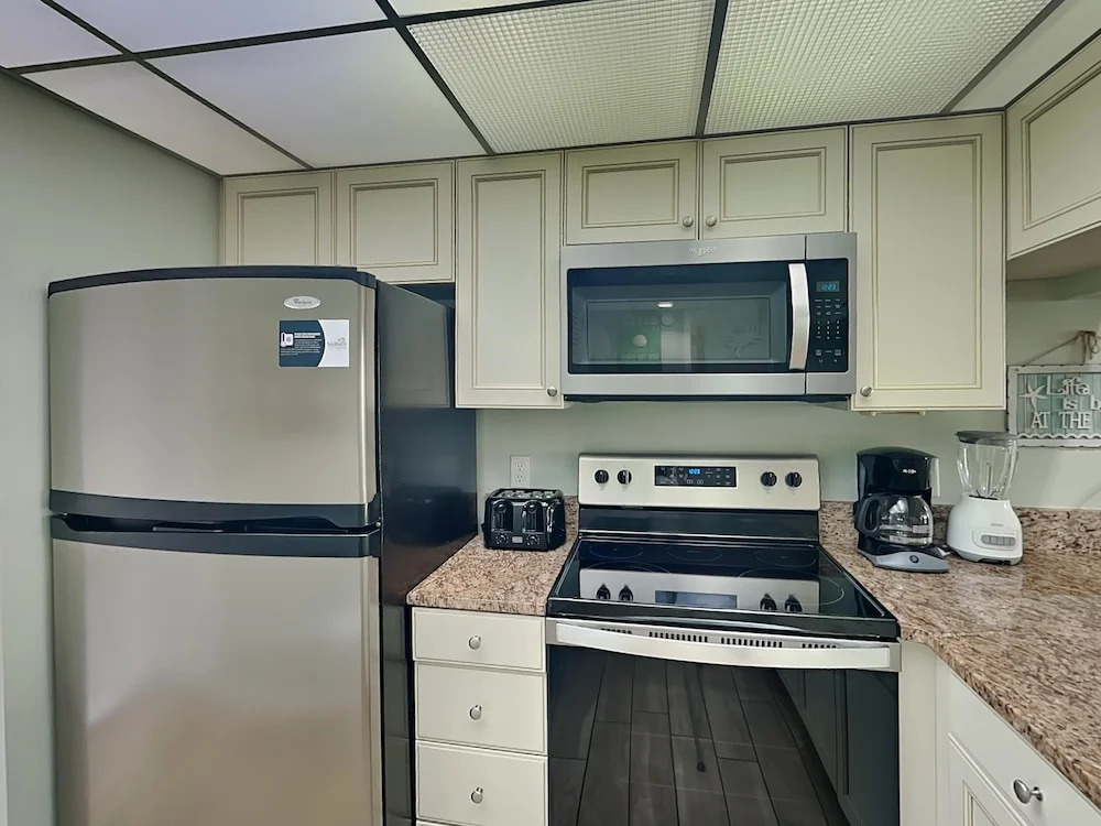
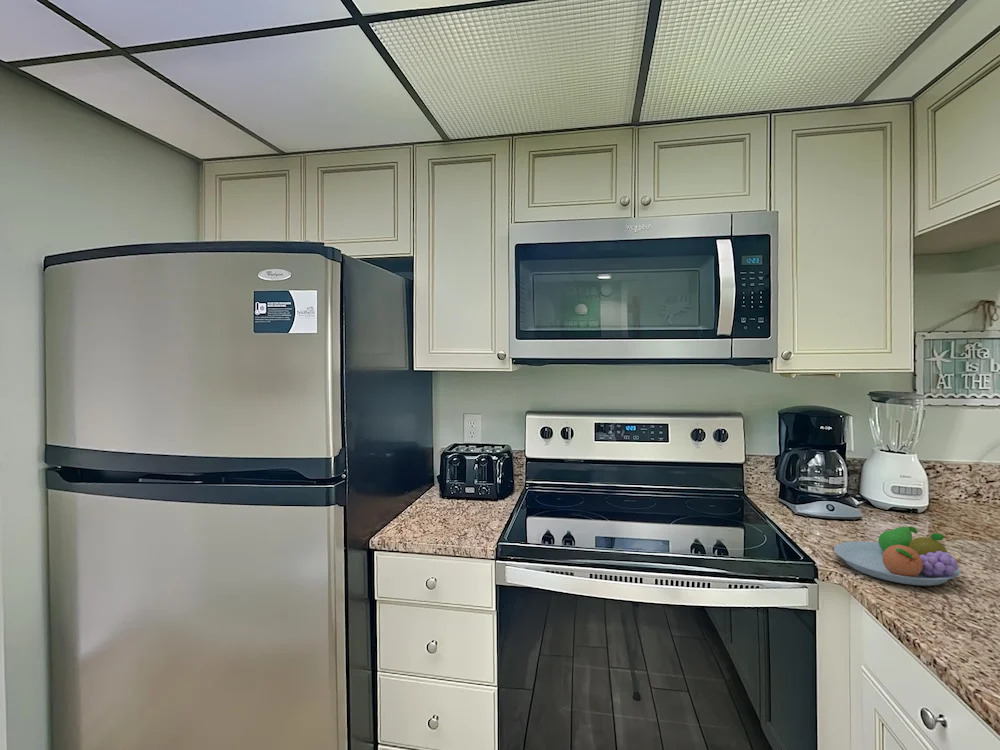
+ fruit bowl (896, 548)
